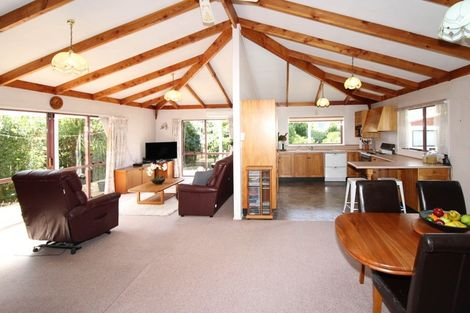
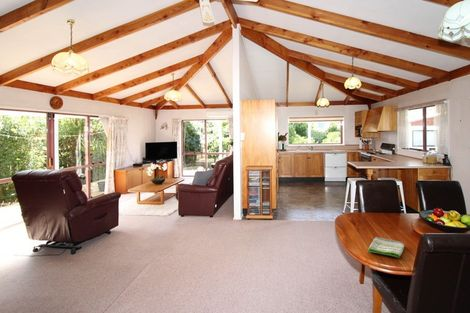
+ dish towel (386, 246)
